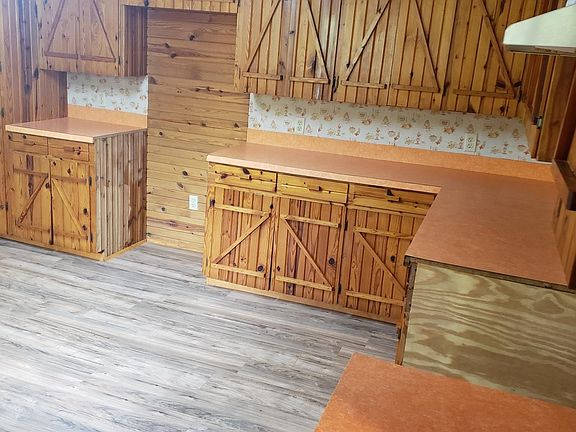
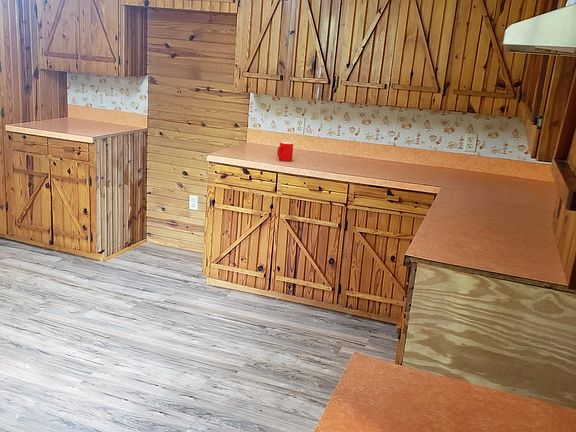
+ cup (284, 151)
